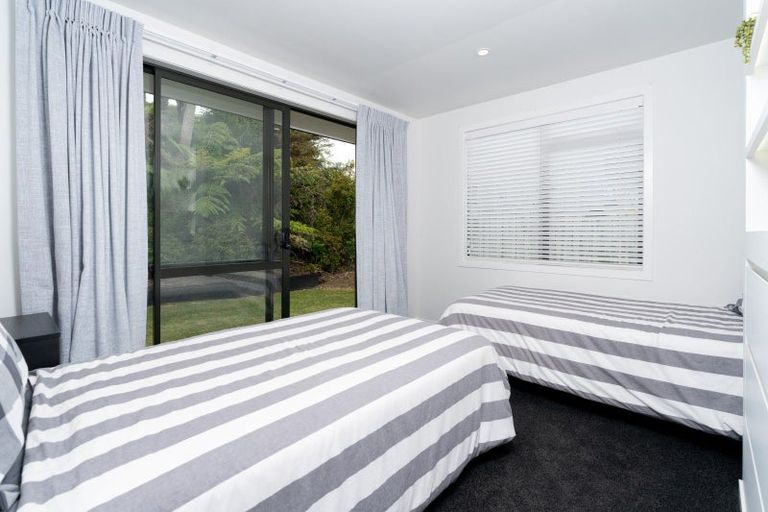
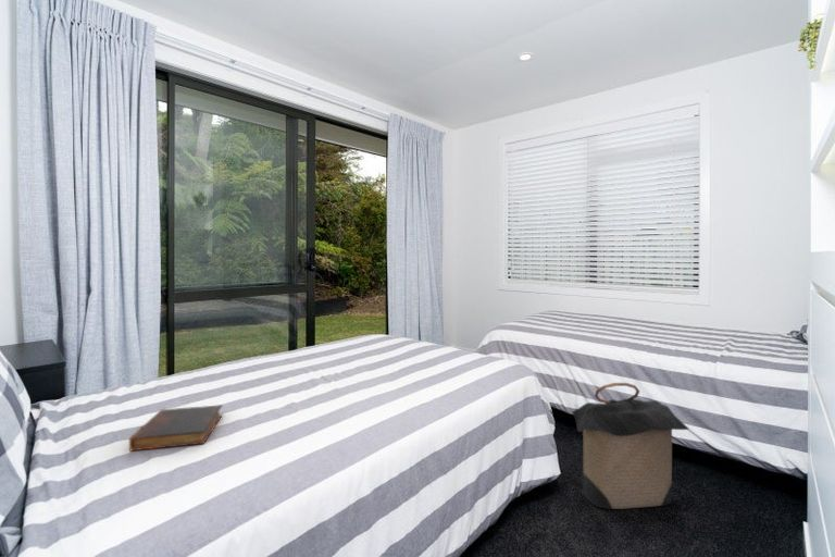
+ book (180, 425)
+ laundry hamper (626, 436)
